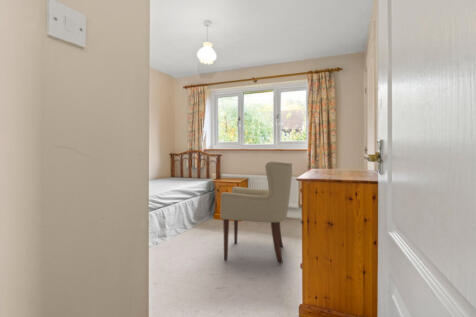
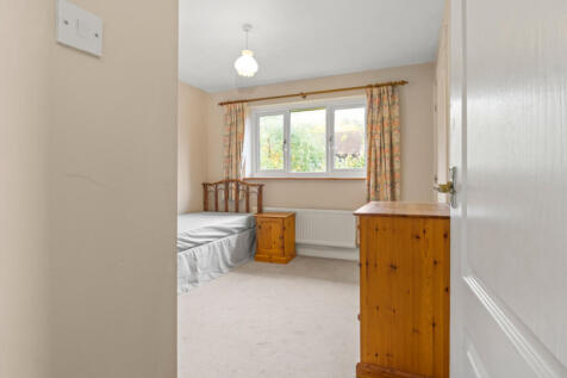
- chair (258, 207)
